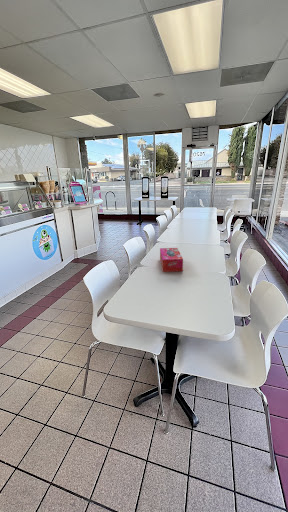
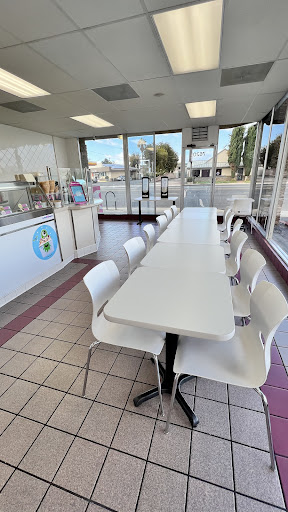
- tissue box (170, 259)
